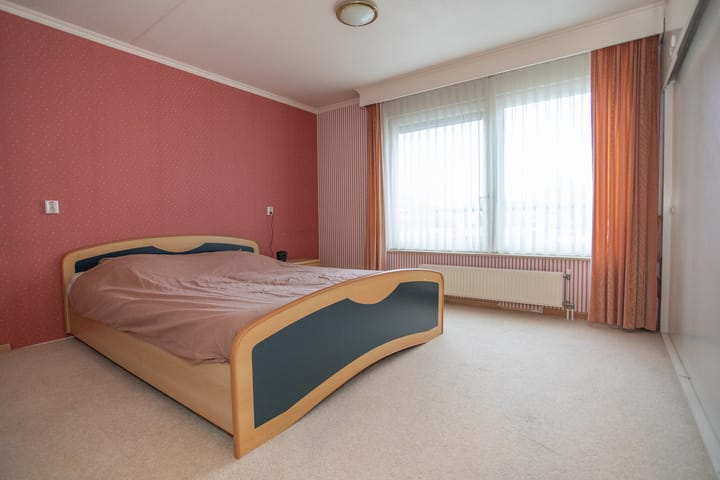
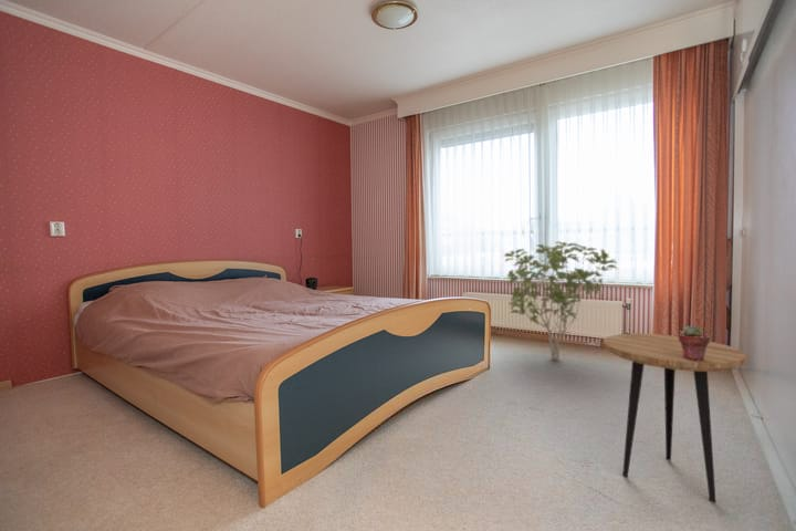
+ side table (668, 412)
+ shrub (556, 300)
+ potted succulent (693, 341)
